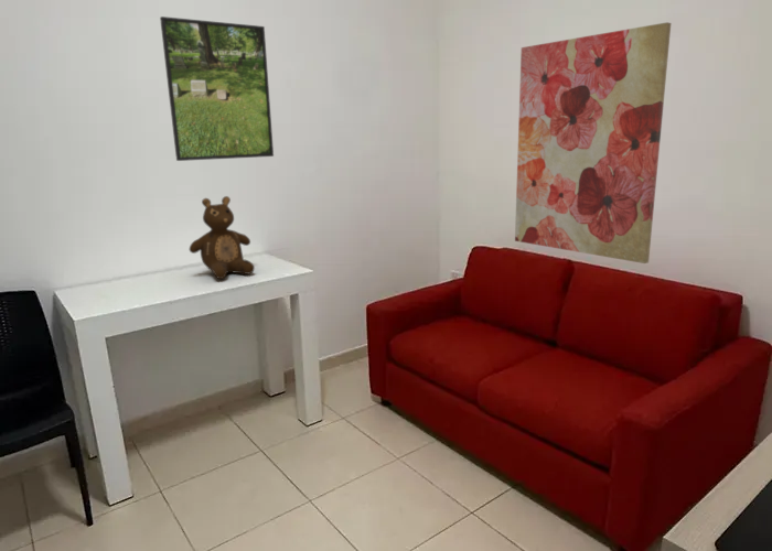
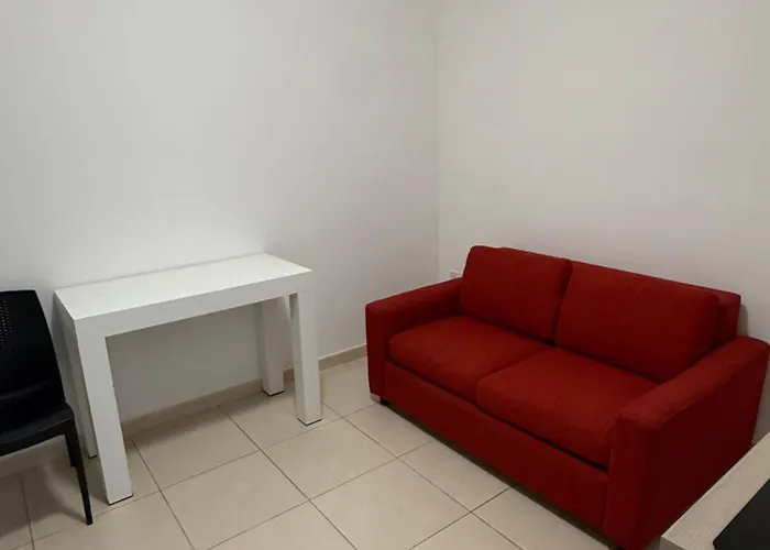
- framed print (221, 91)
- wall art (580, 148)
- teddy bear (224, 236)
